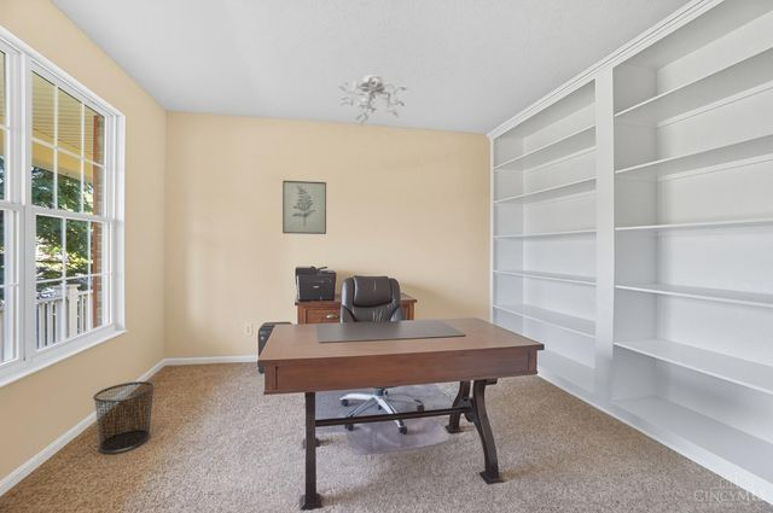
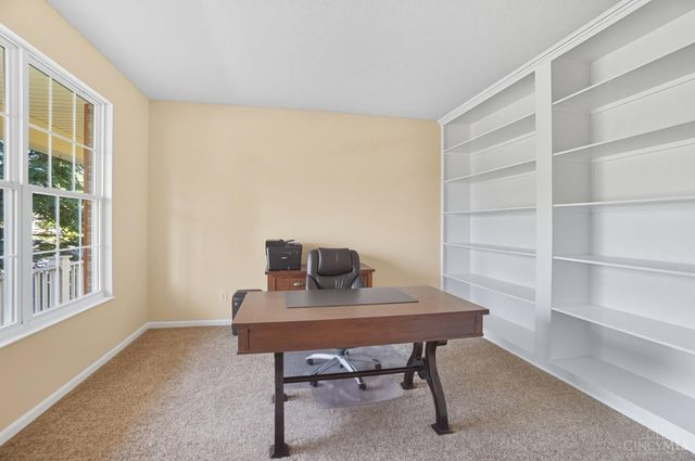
- wall art (304, 208)
- ceiling light fixture (372, 98)
- waste bin (126, 415)
